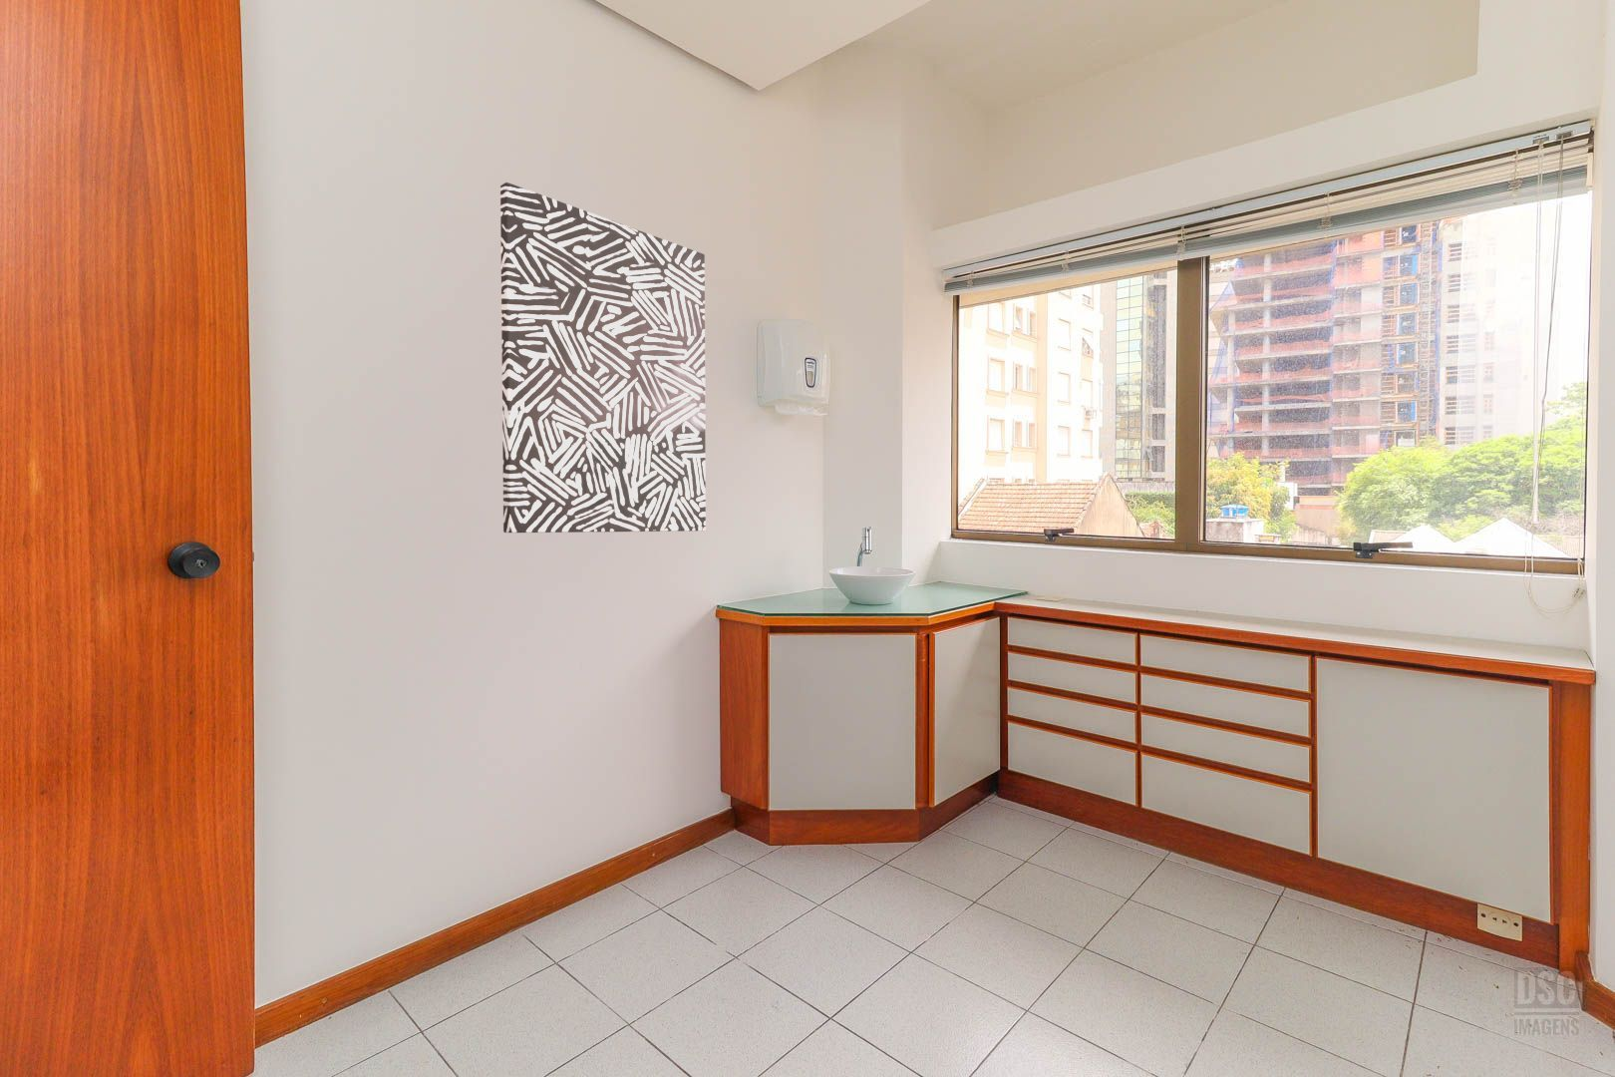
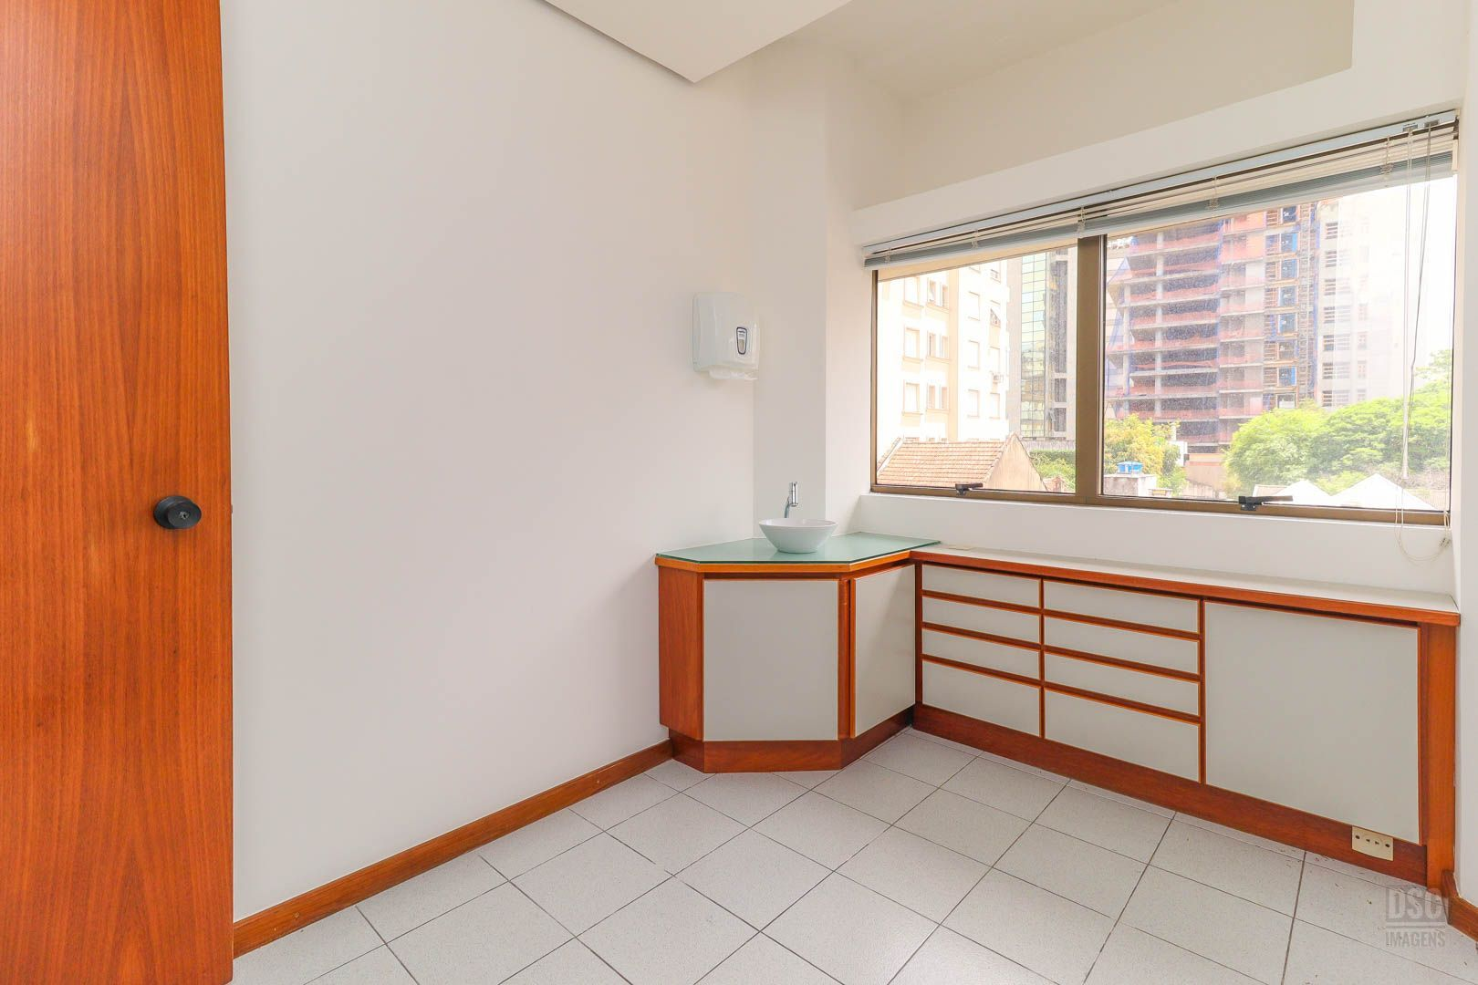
- wall art (614, 377)
